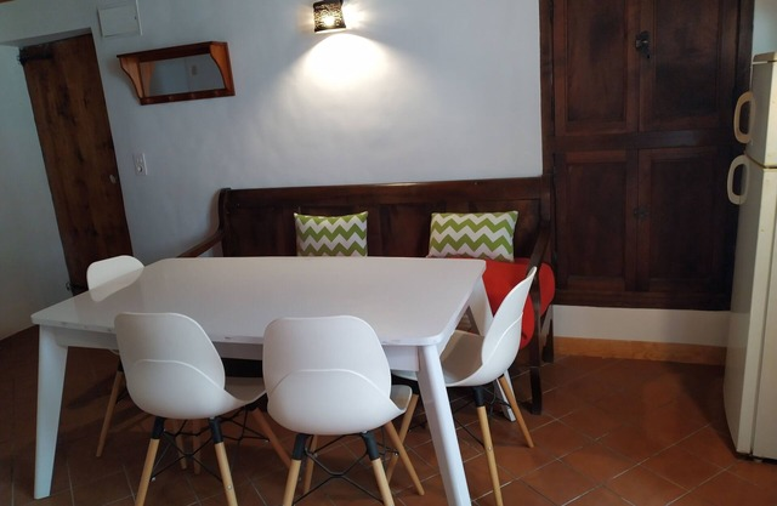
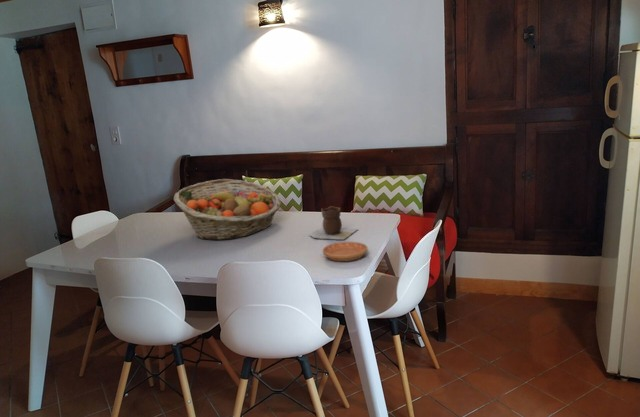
+ vase (332, 221)
+ fruit basket (229, 207)
+ saucer (345, 251)
